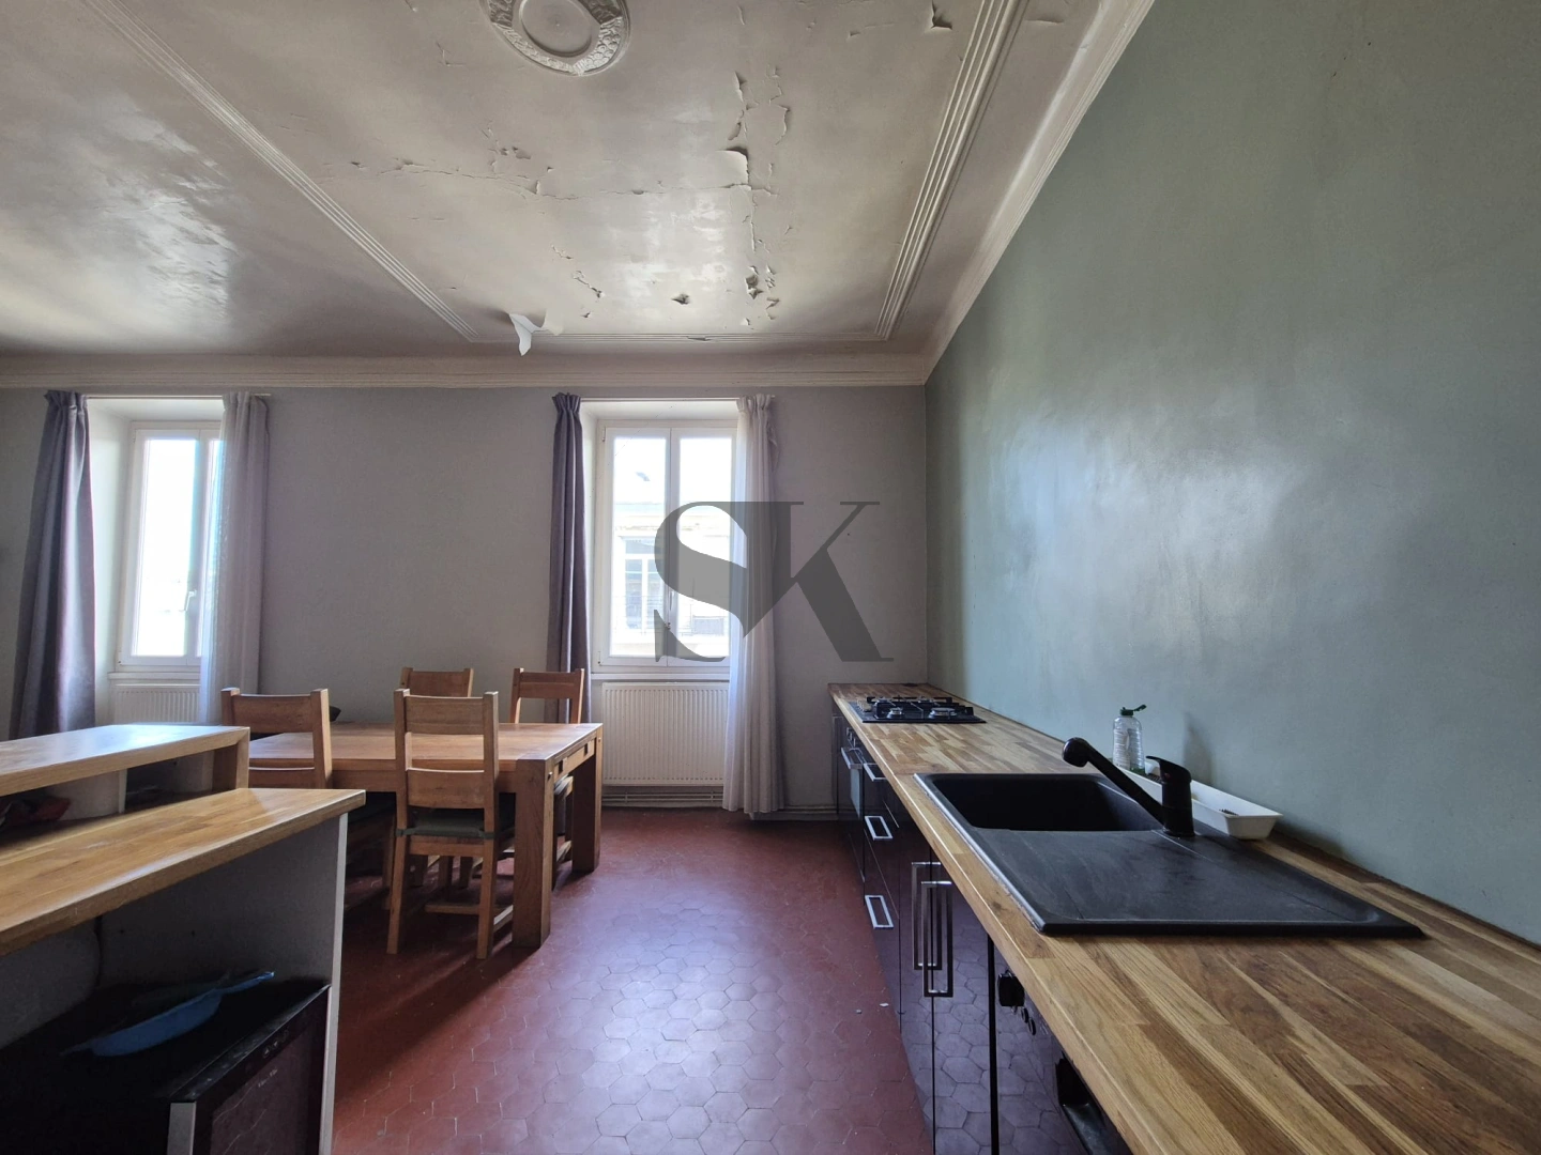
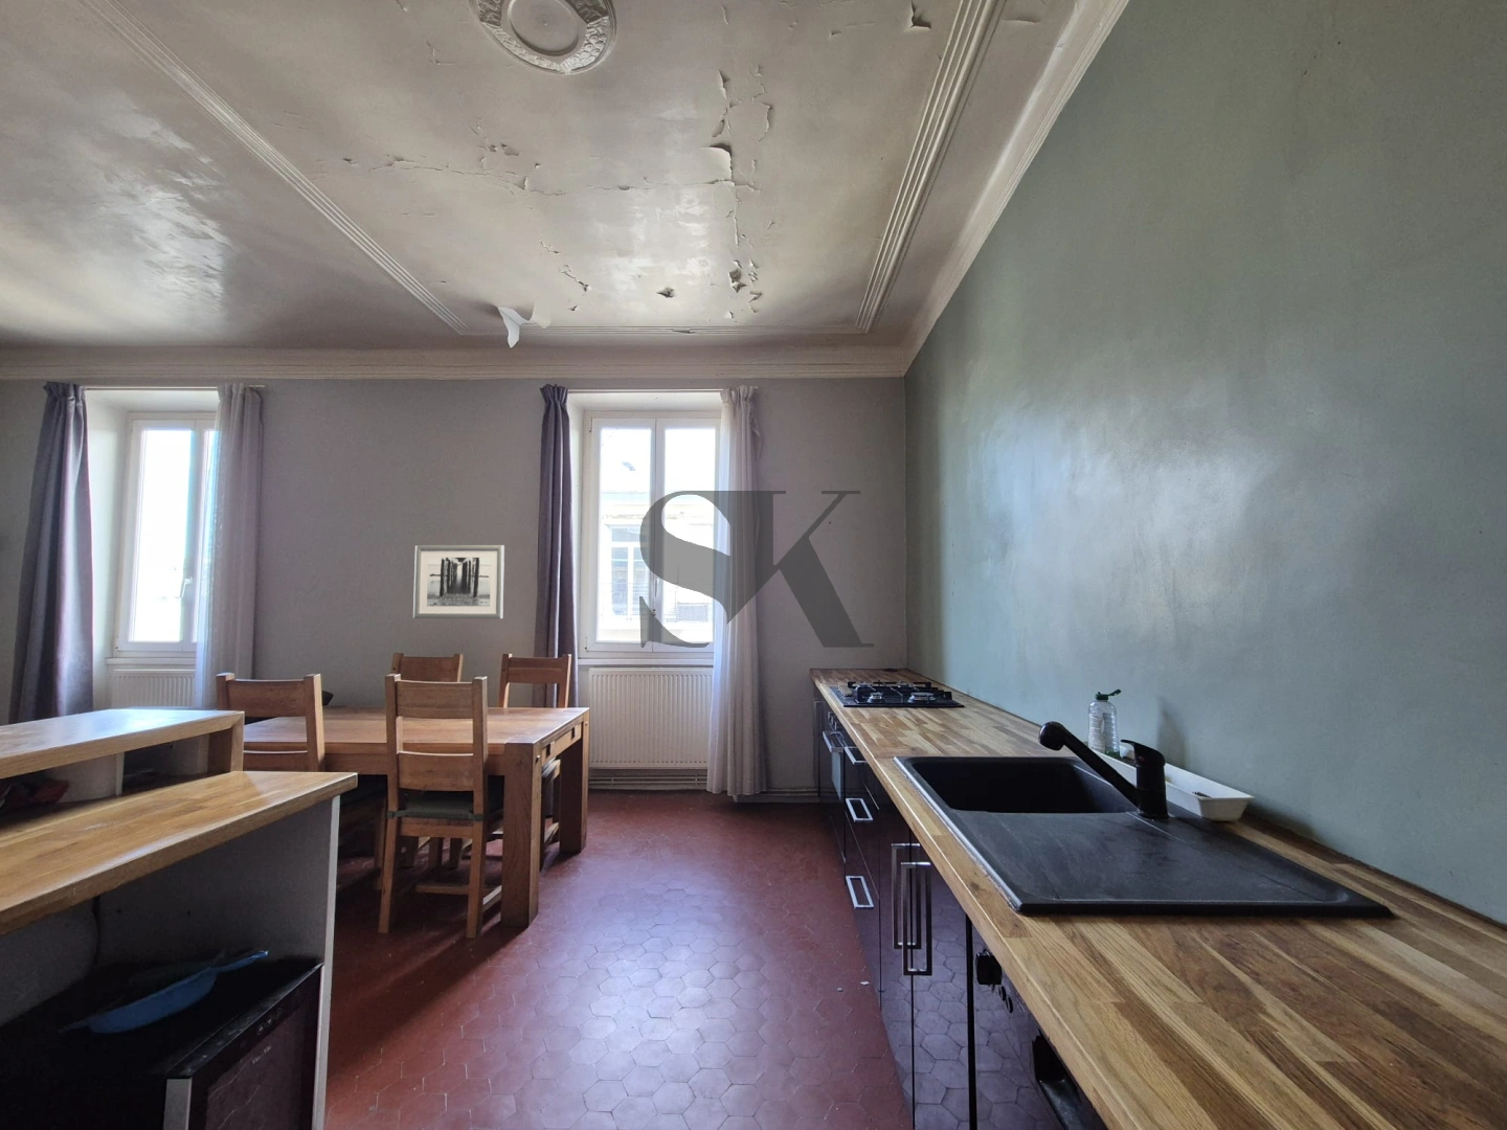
+ wall art (458, 582)
